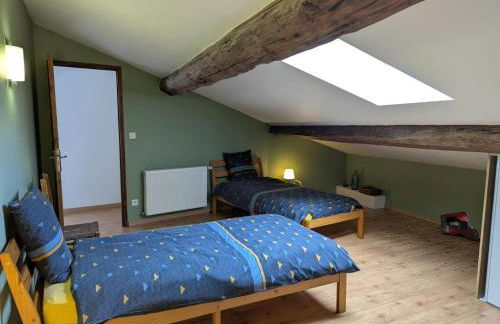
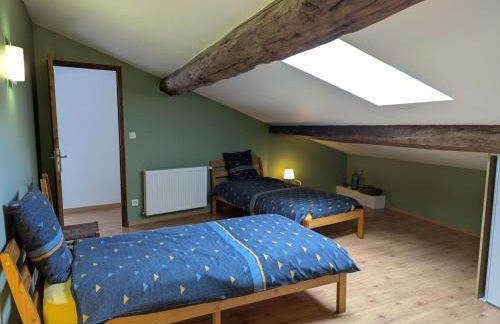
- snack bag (461, 222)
